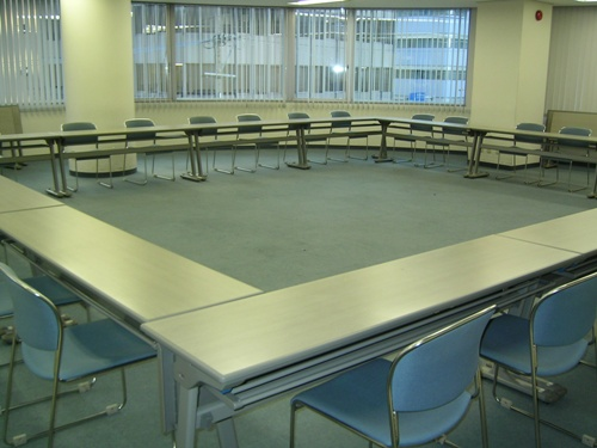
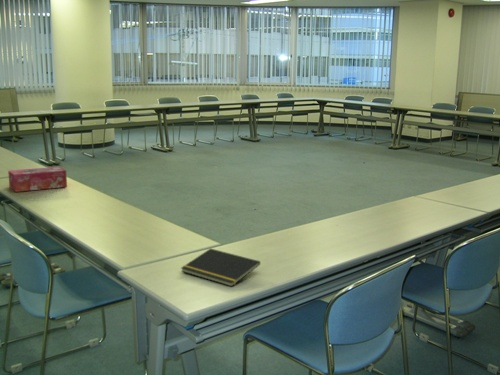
+ tissue box (37, 178)
+ notepad (220, 266)
